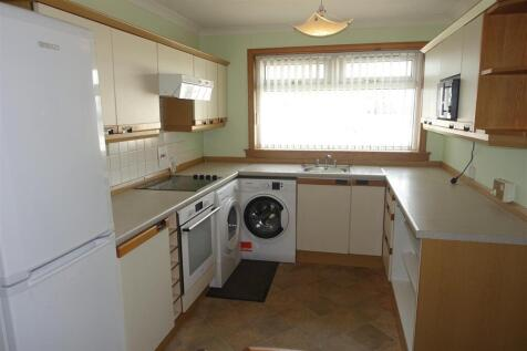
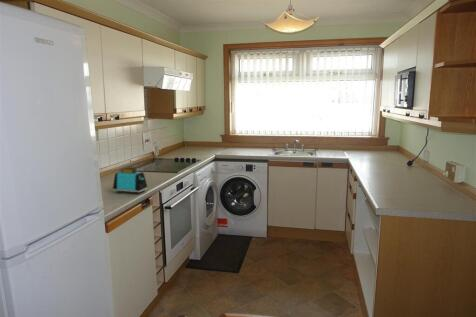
+ toaster (129, 180)
